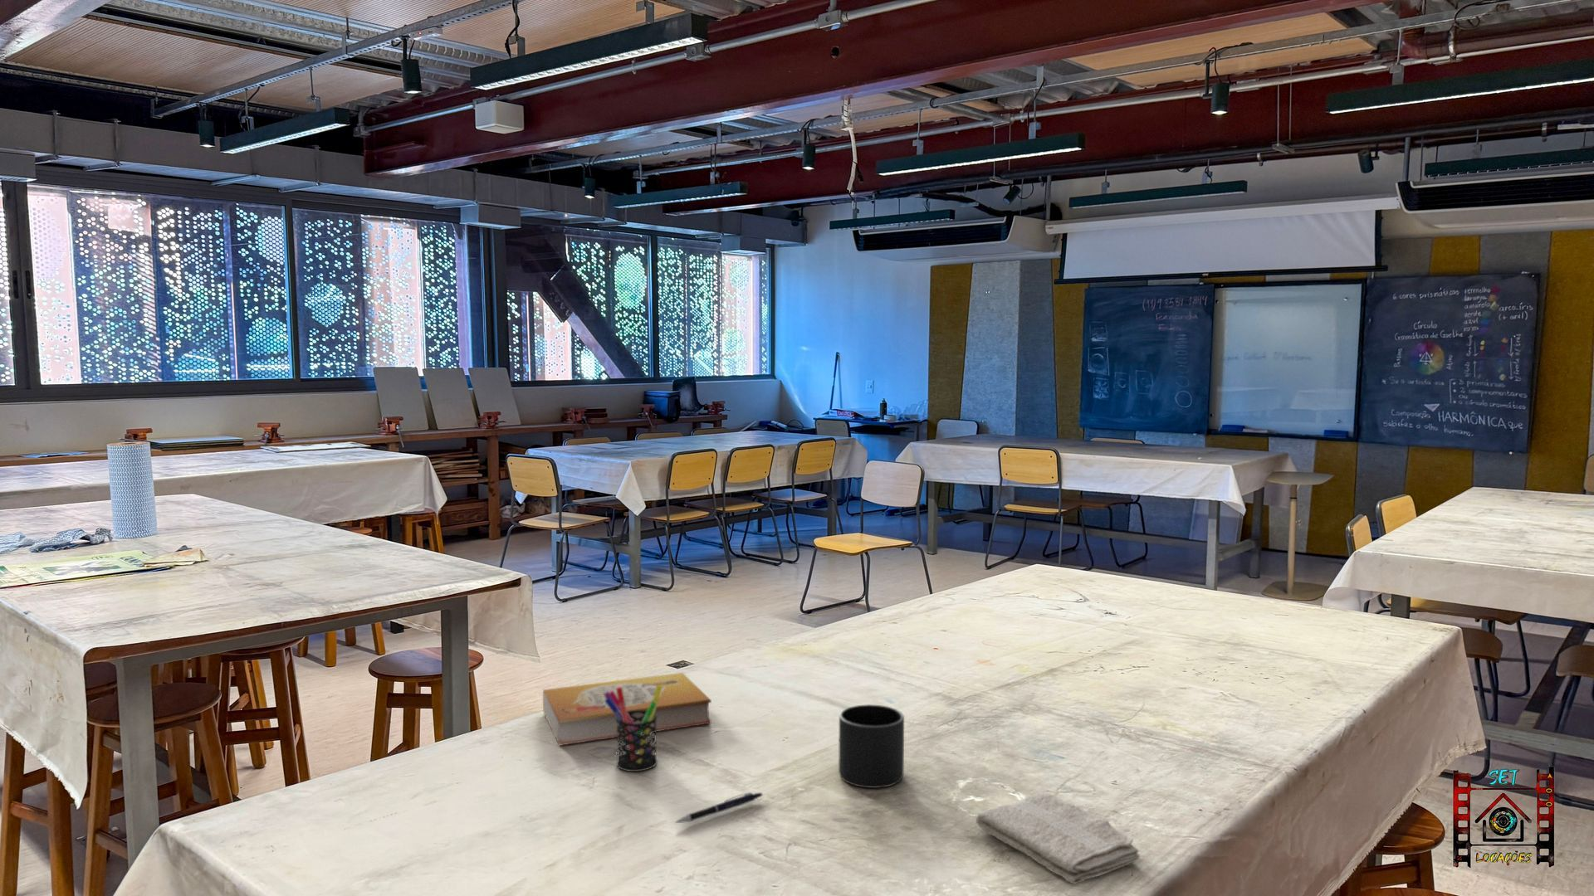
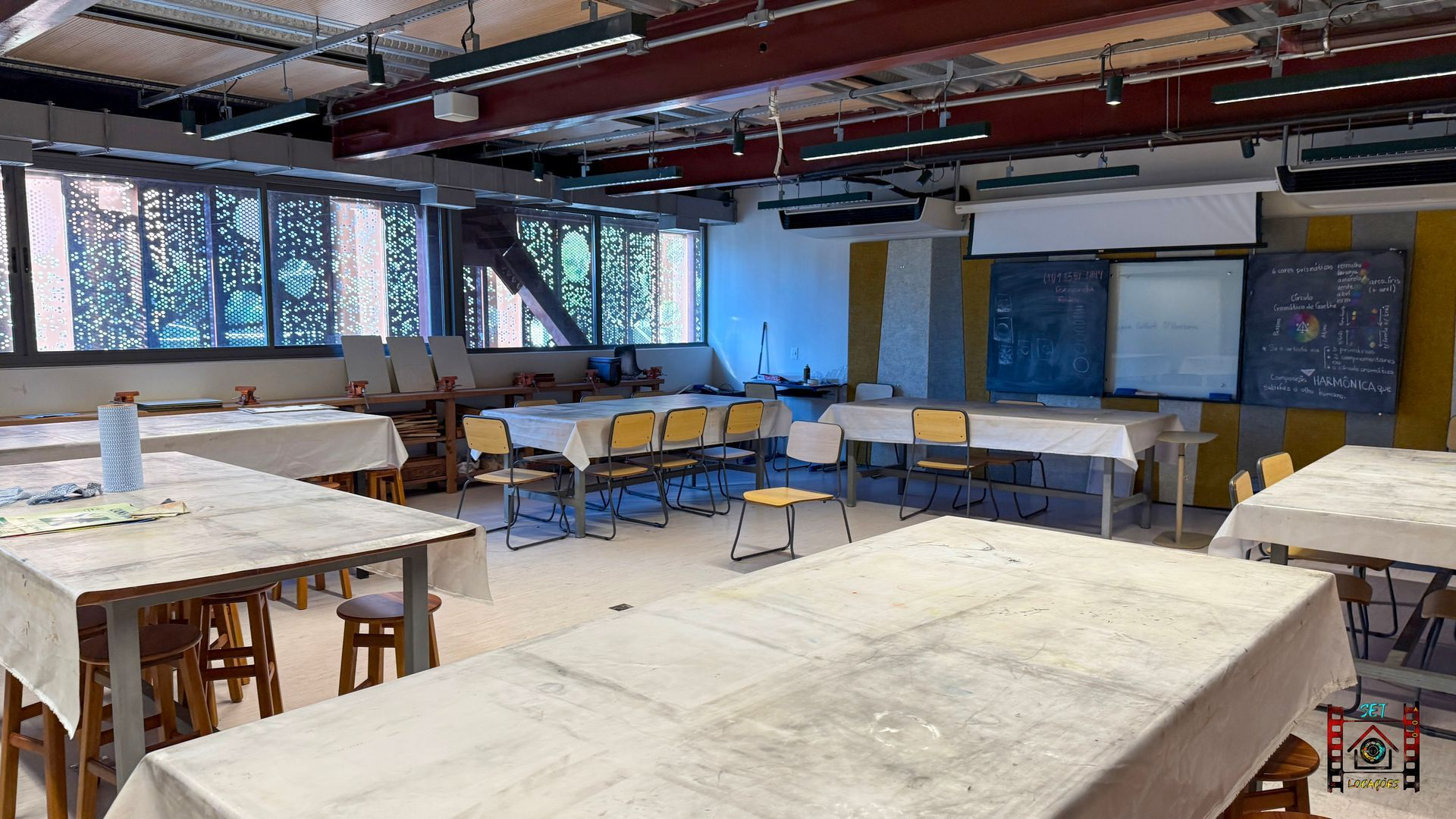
- mug (865, 743)
- pen holder (637, 724)
- pen (719, 806)
- washcloth (1056, 833)
- book (625, 706)
